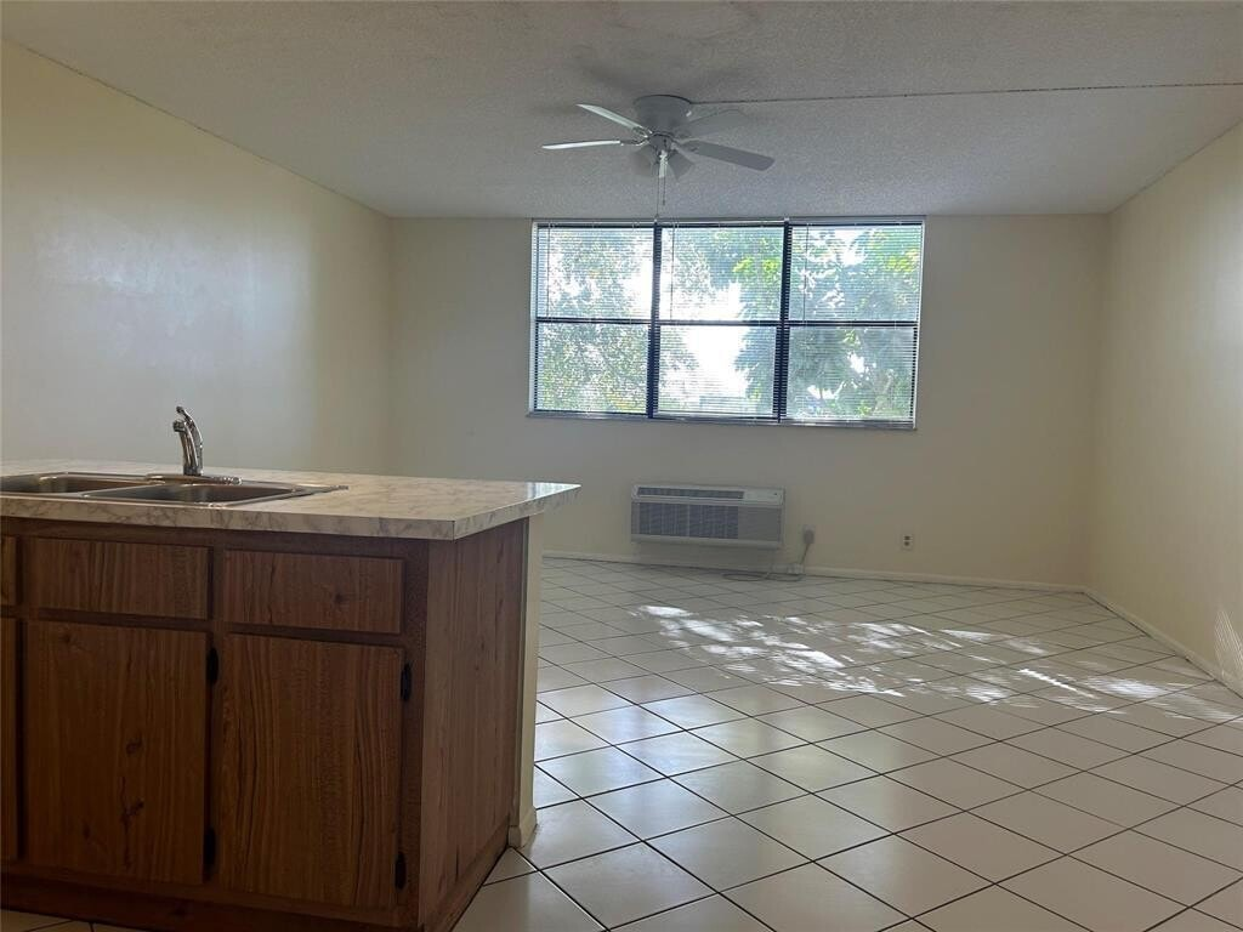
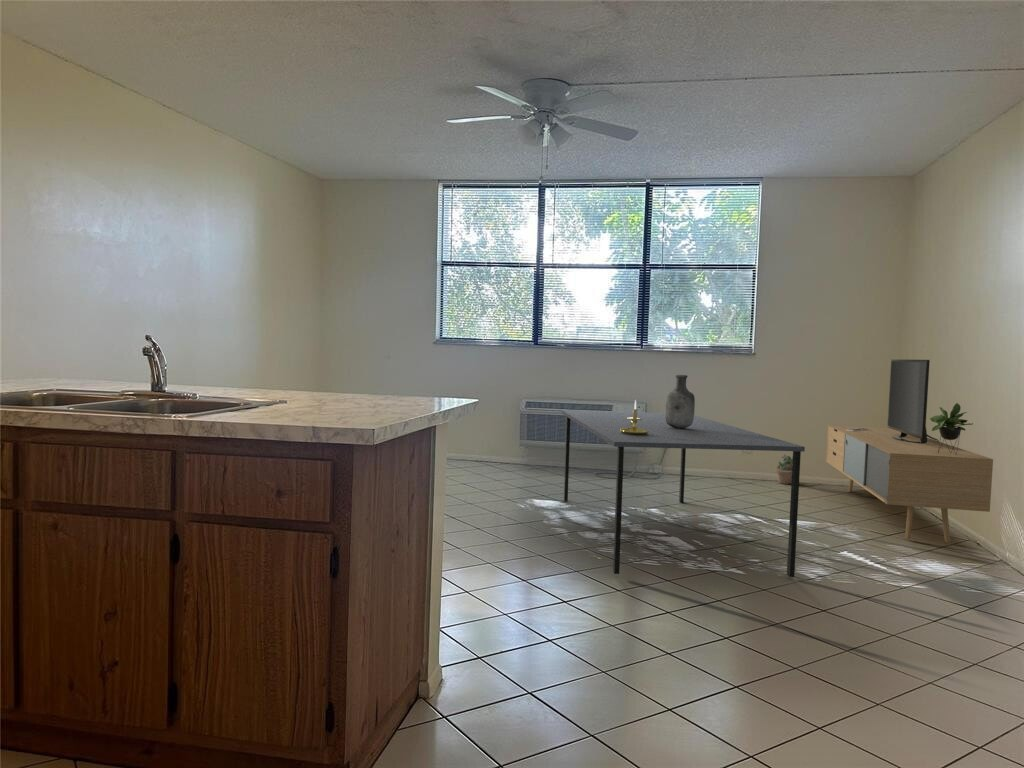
+ decorative plant (785, 468)
+ candle holder (634, 416)
+ vase (680, 401)
+ dining table (680, 478)
+ media console (898, 436)
